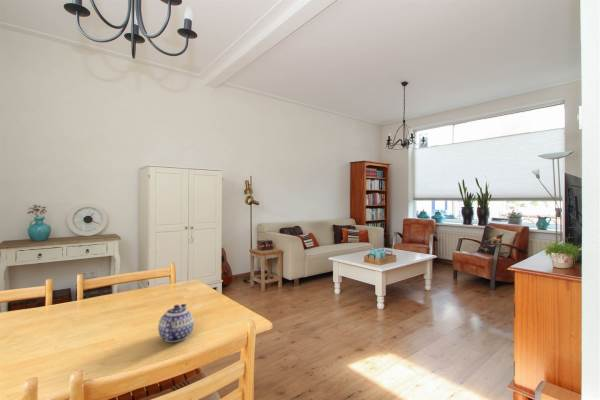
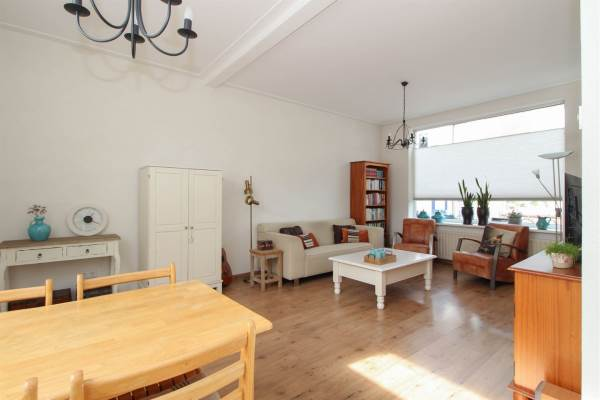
- teapot (176, 321)
